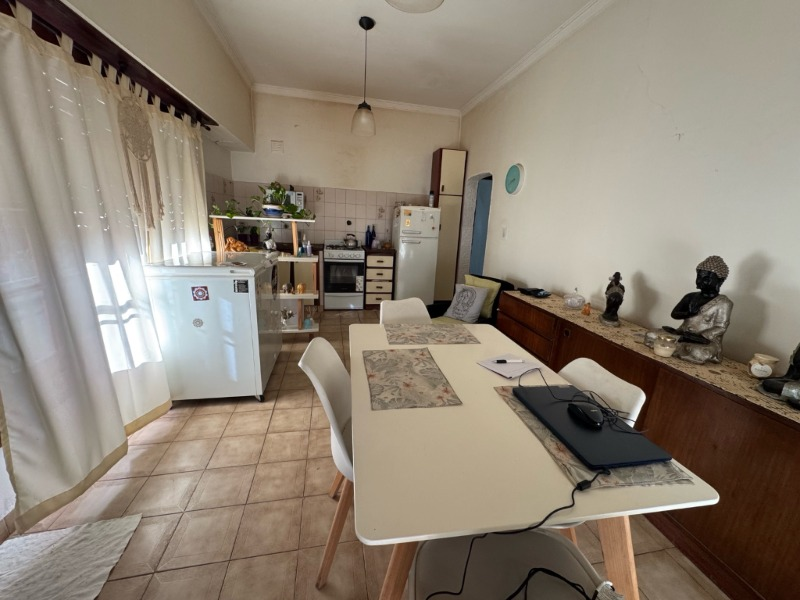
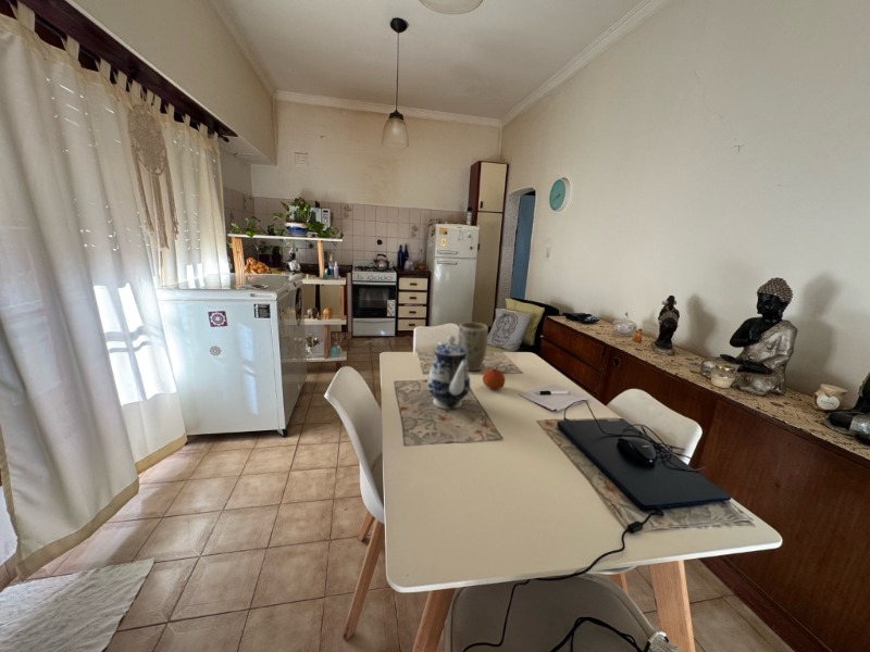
+ fruit (494, 378)
+ teapot (449, 369)
+ plant pot (472, 347)
